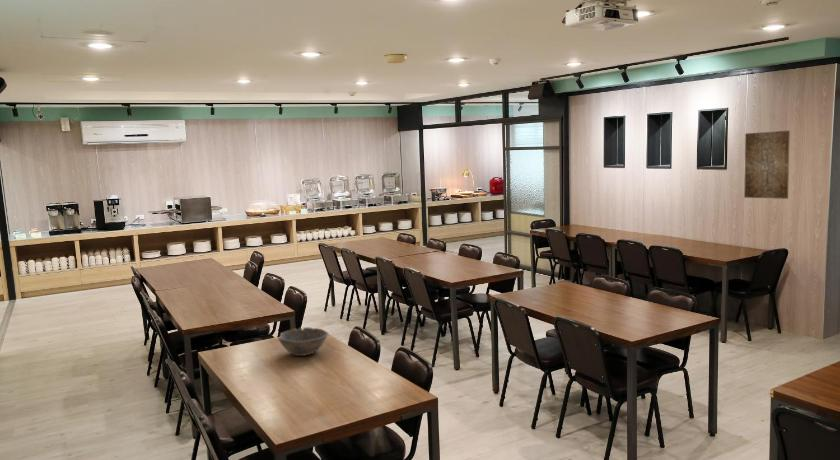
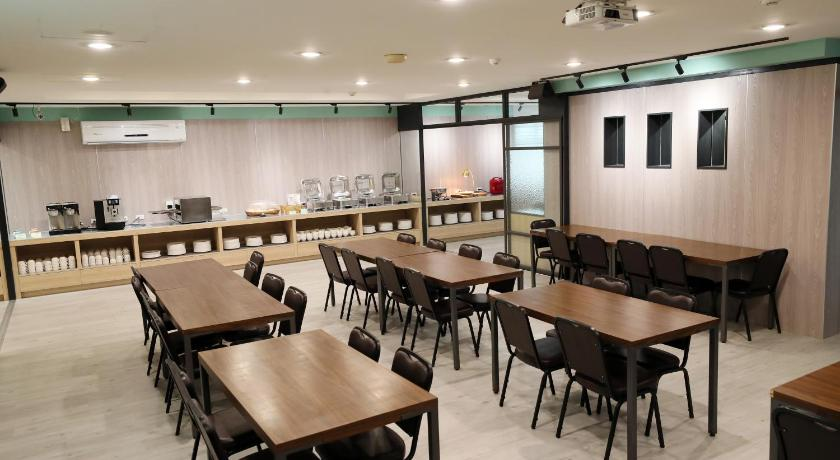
- wall art (766, 165)
- bowl (303, 343)
